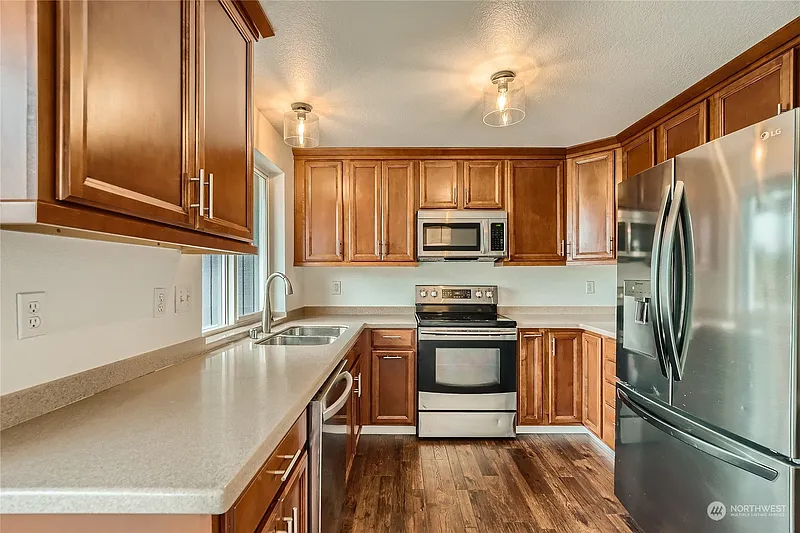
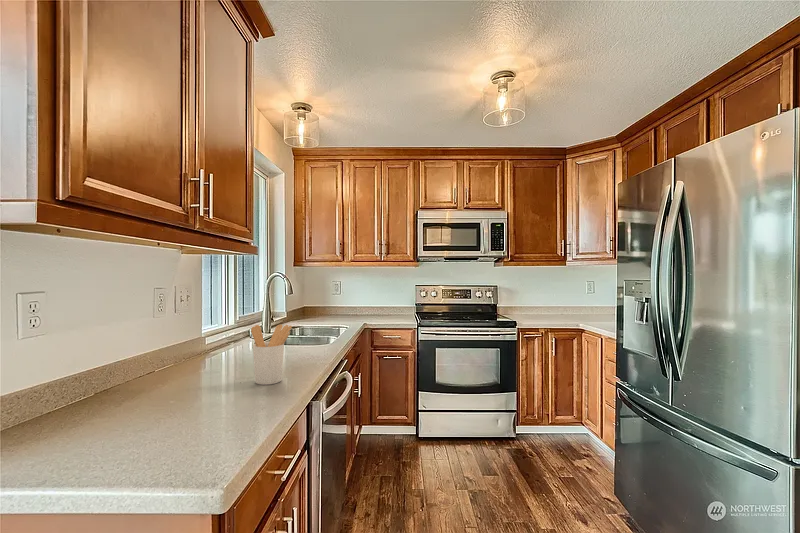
+ utensil holder (273, 351)
